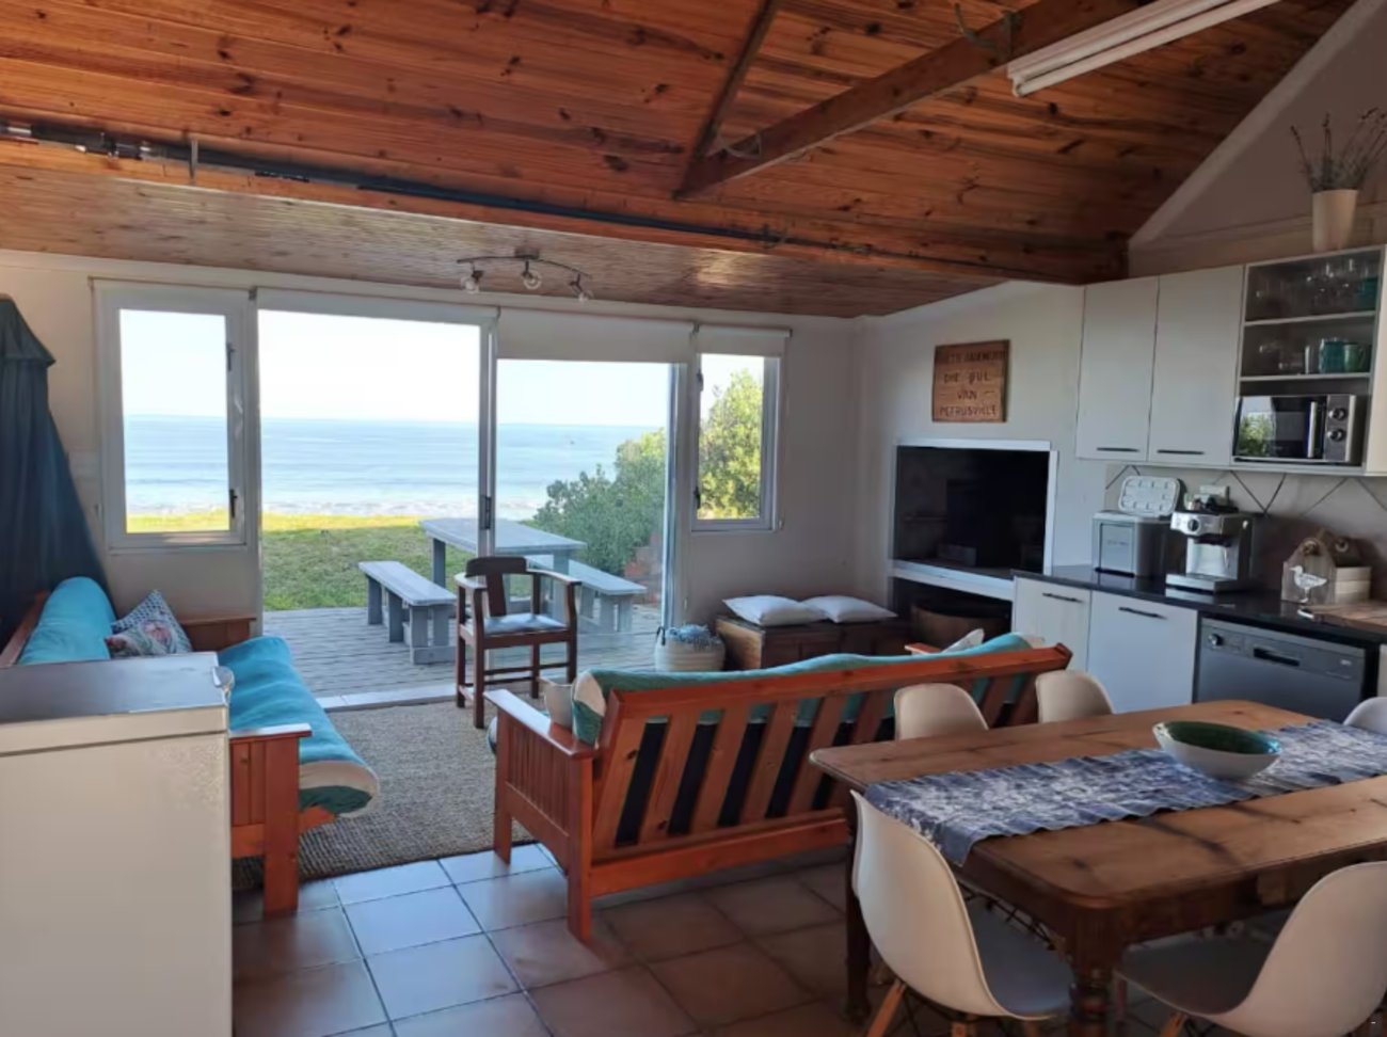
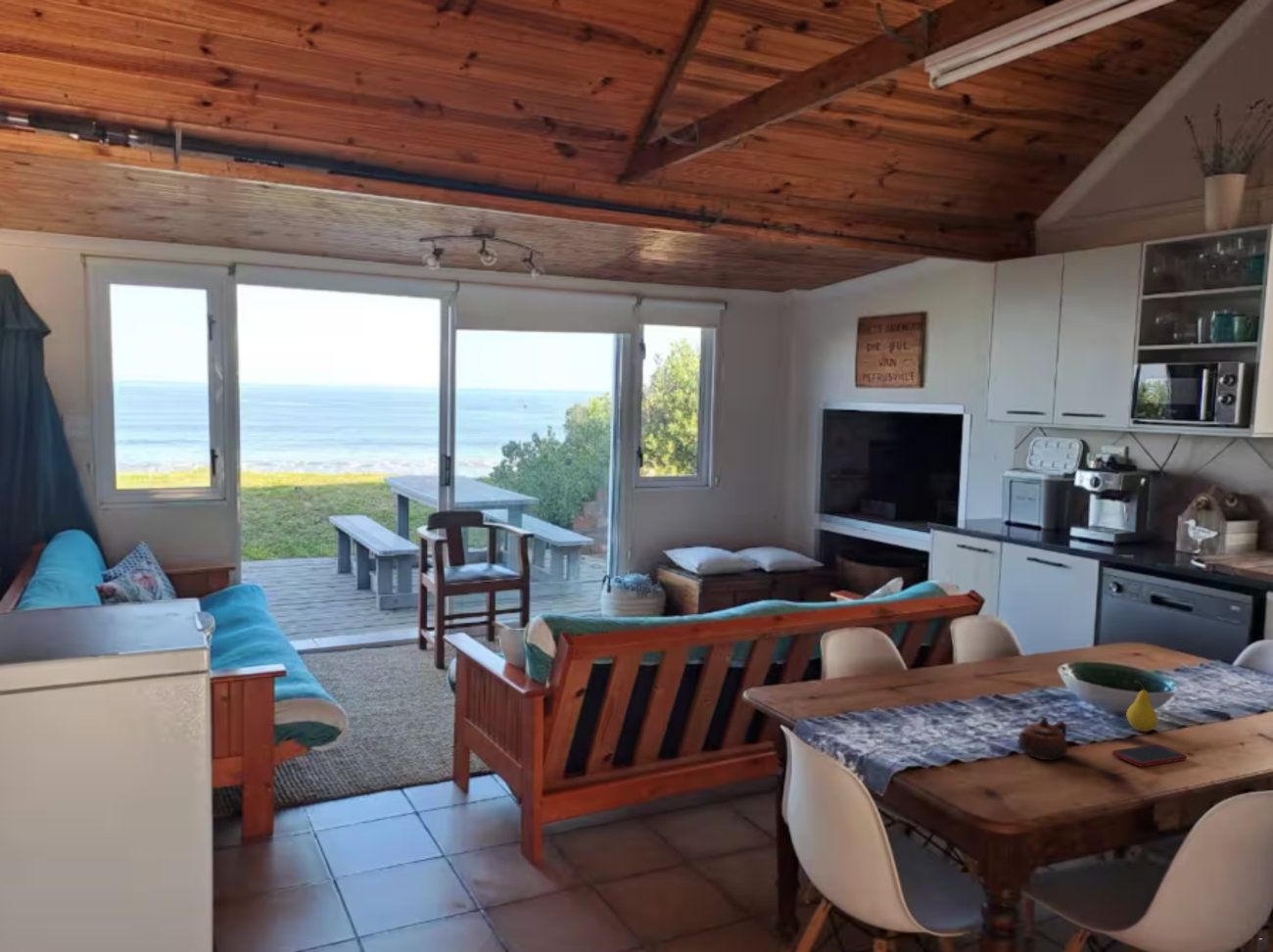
+ teapot (1044, 735)
+ cell phone (1149, 755)
+ fruit (1143, 705)
